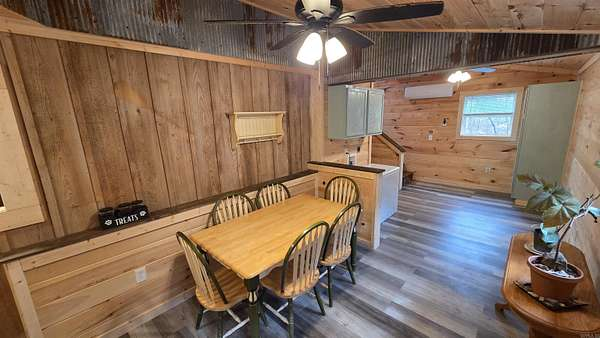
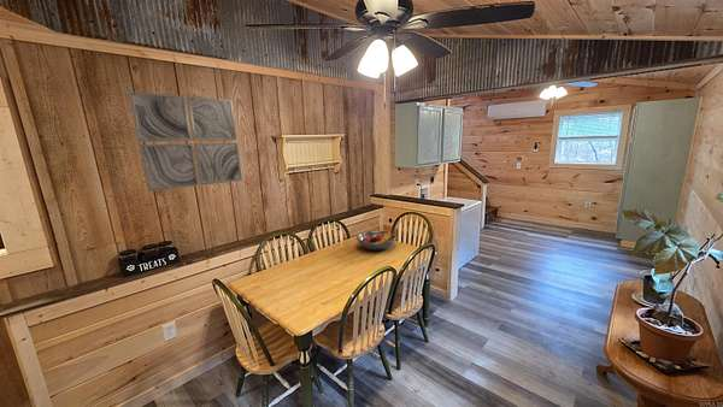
+ fruit bowl (376, 240)
+ wall art (192, 143)
